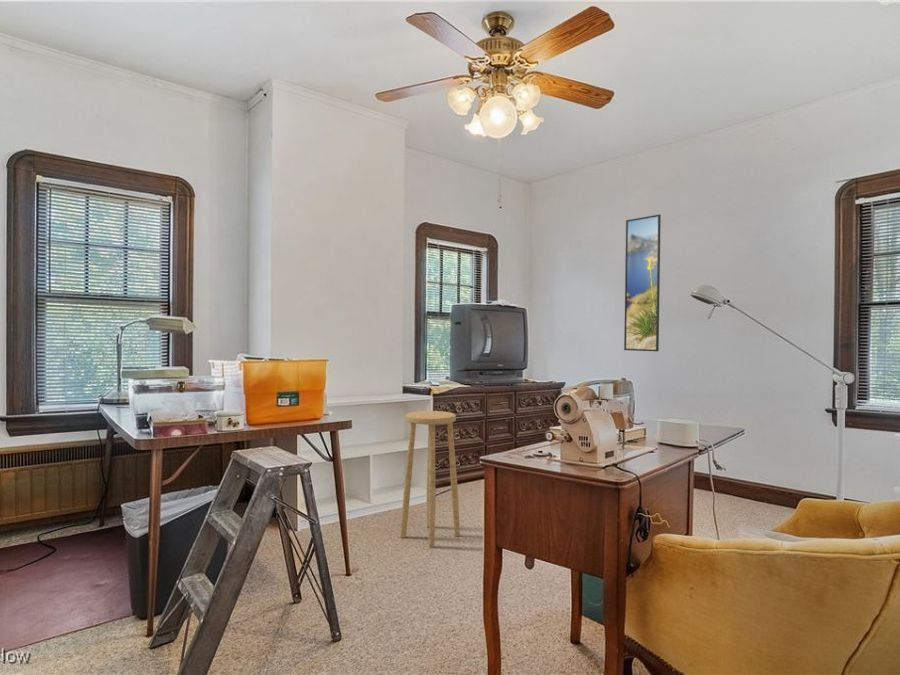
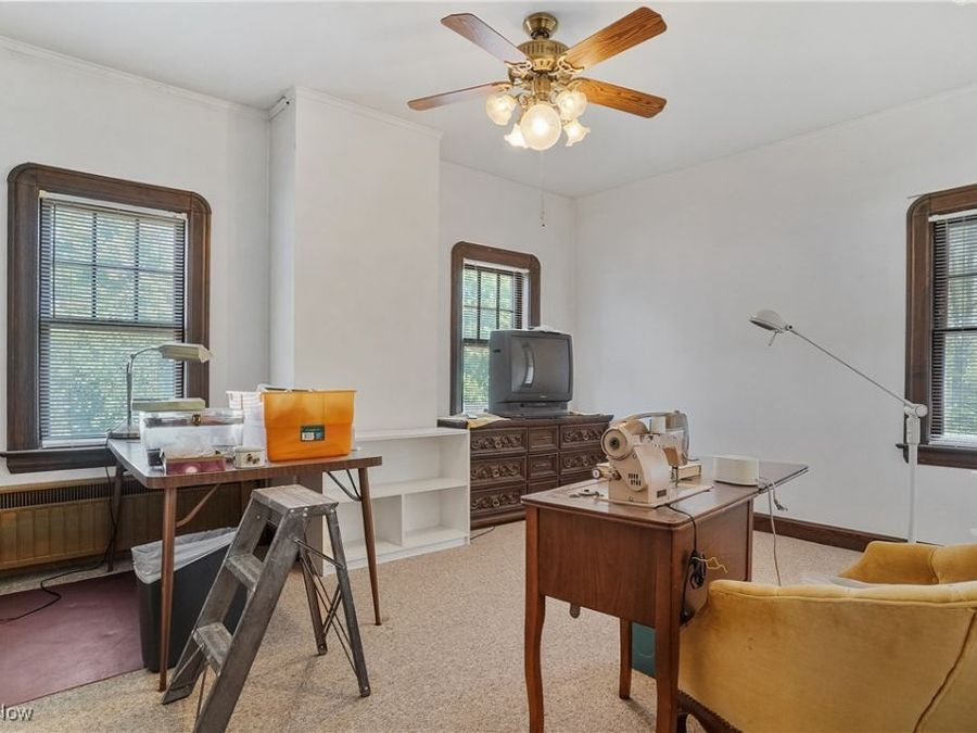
- stool (430, 475)
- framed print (641, 284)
